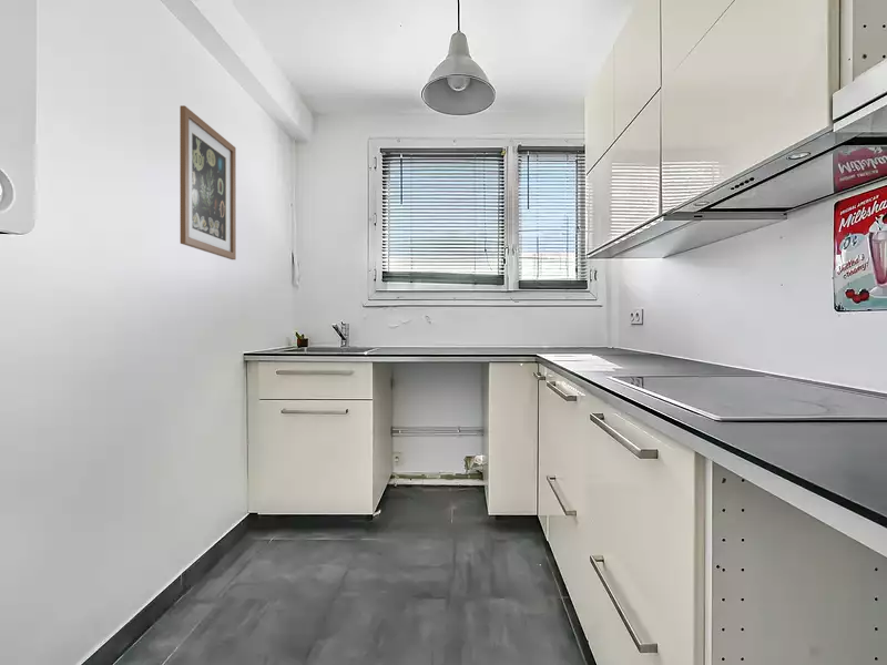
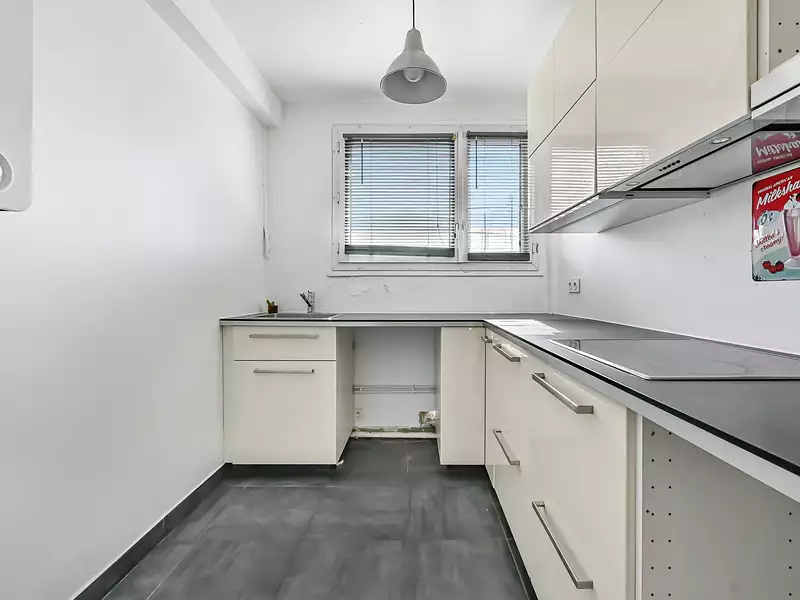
- wall art (211, 191)
